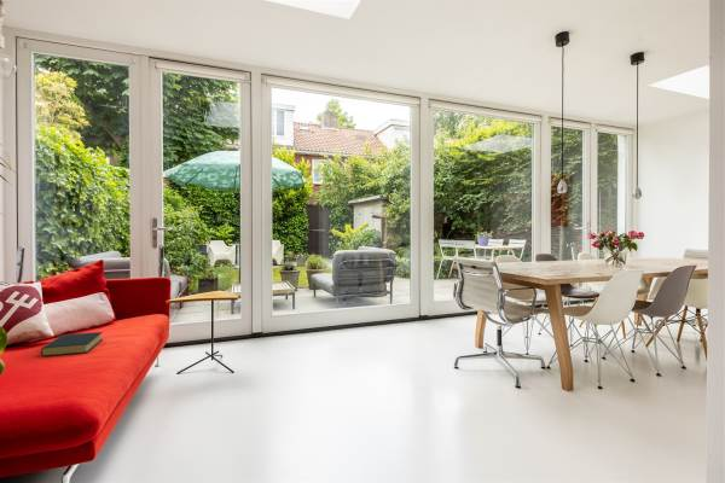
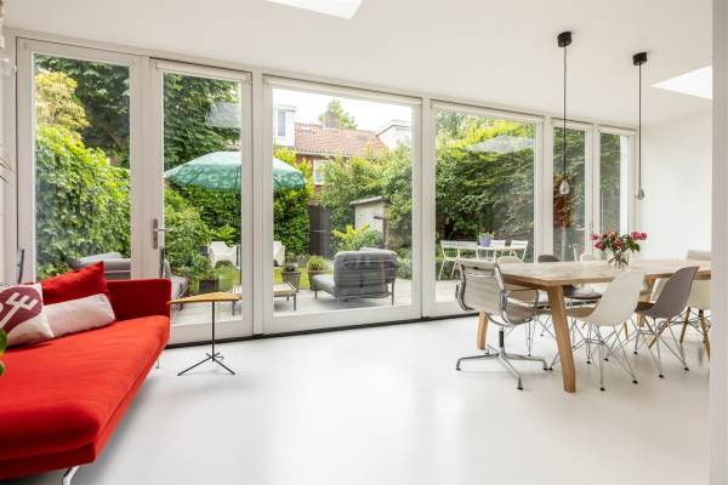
- hardback book (74, 343)
